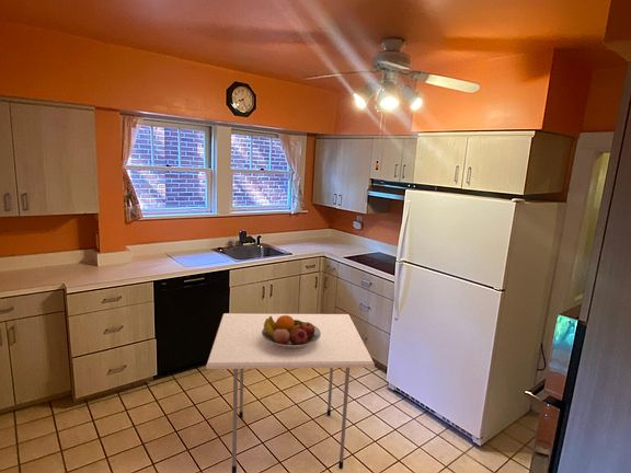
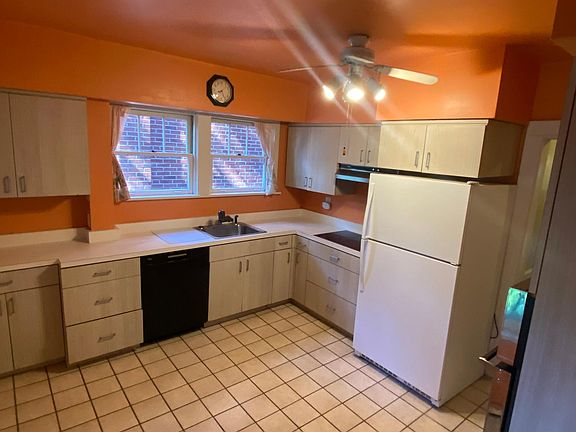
- dining table (287, 367)
- fruit bowl (291, 330)
